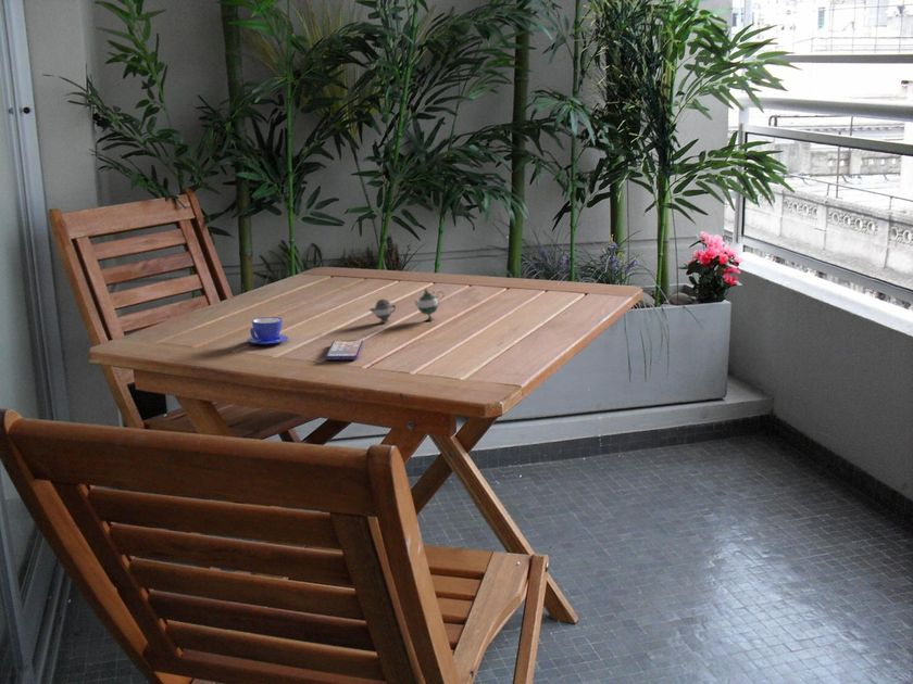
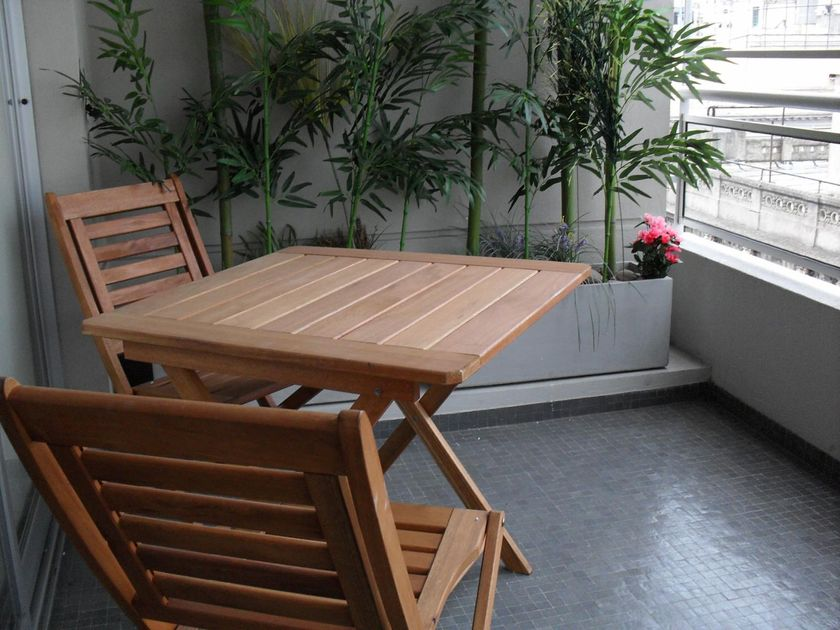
- teapot (415, 304)
- teacup (266, 330)
- smartphone (345, 350)
